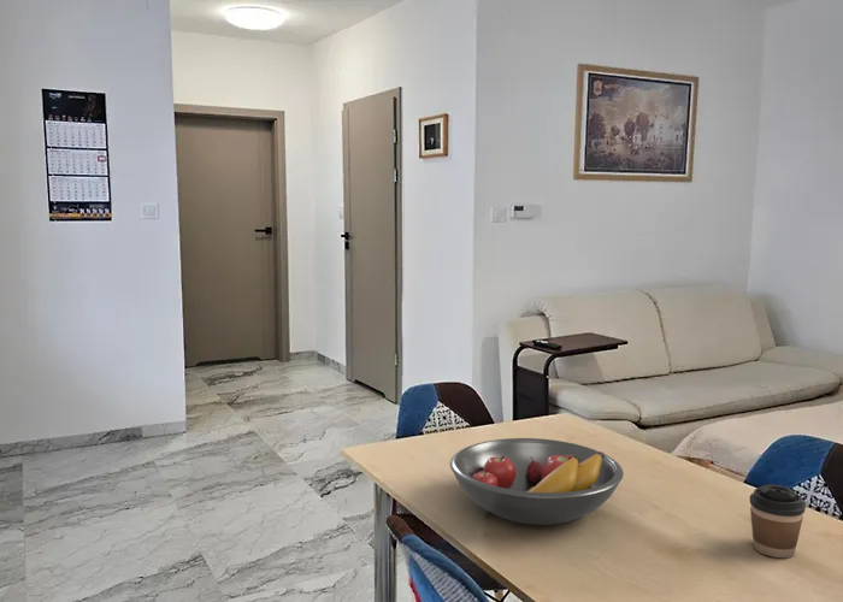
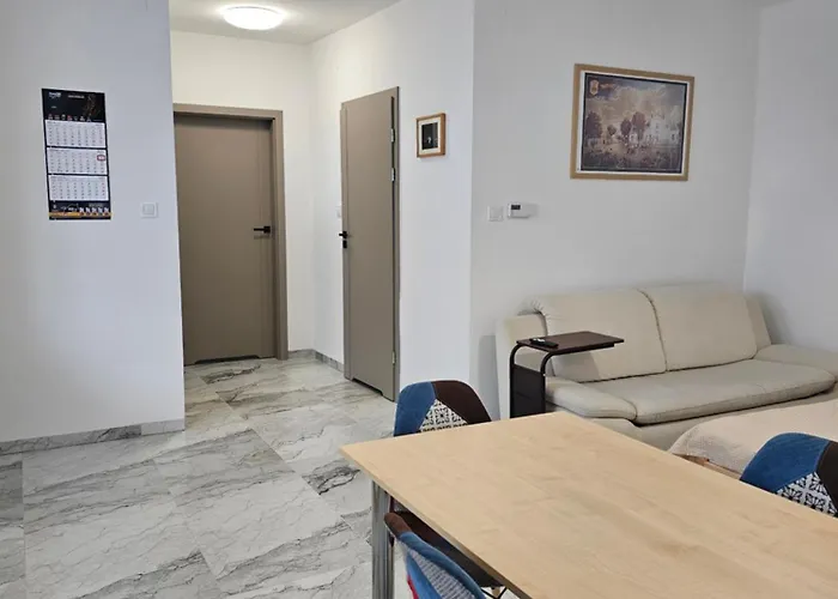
- fruit bowl (535, 479)
- coffee cup (776, 518)
